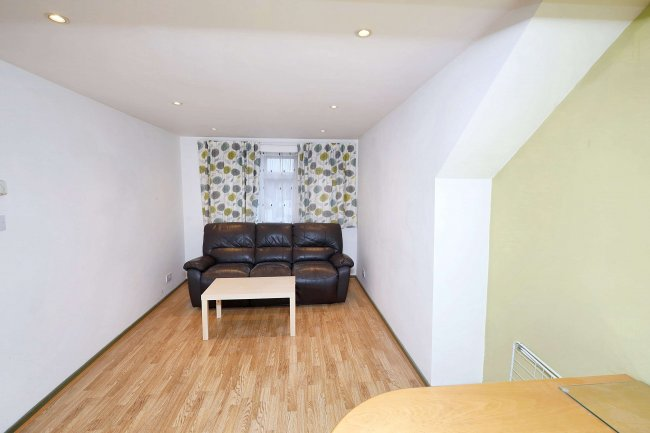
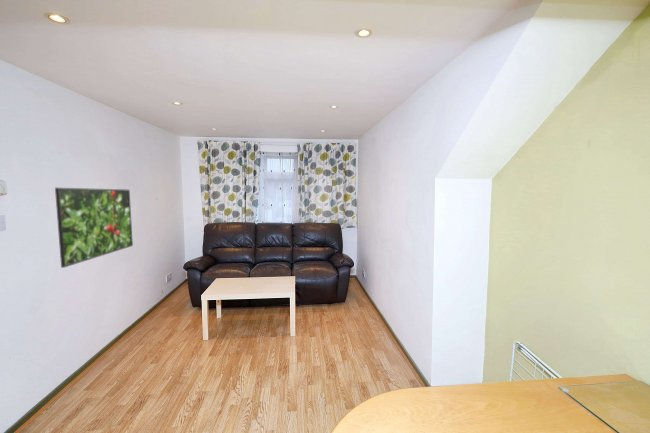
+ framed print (101, 222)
